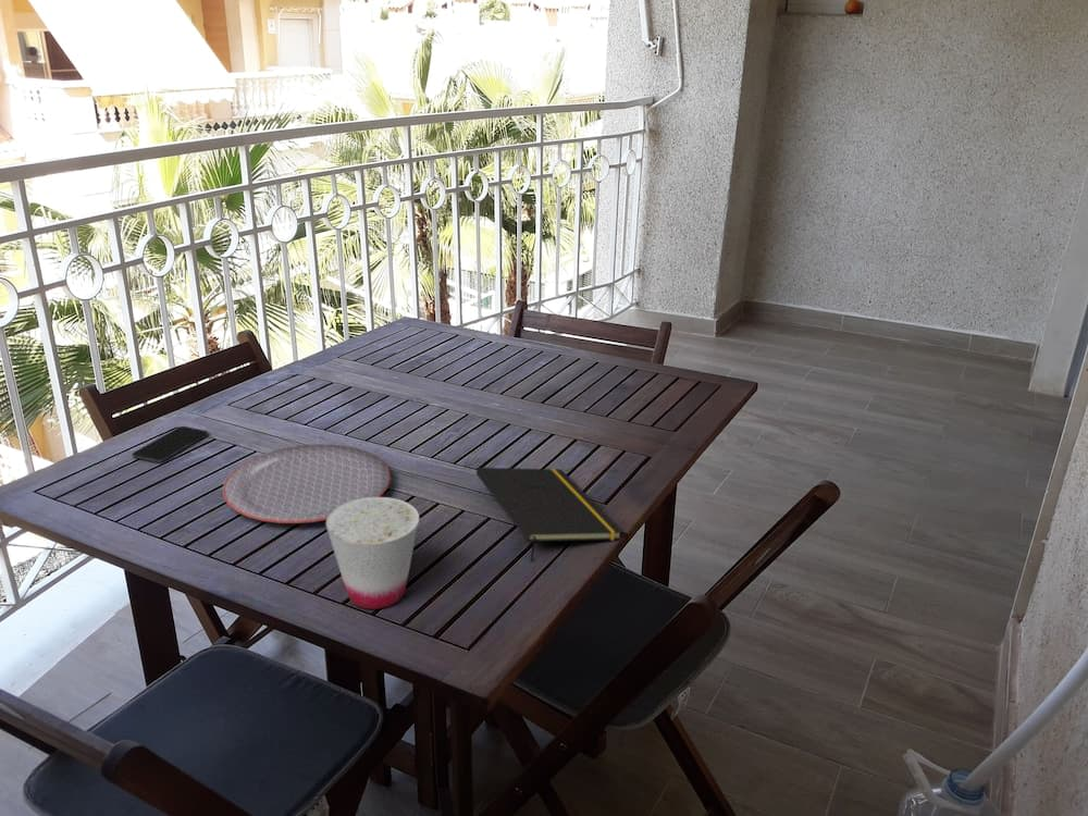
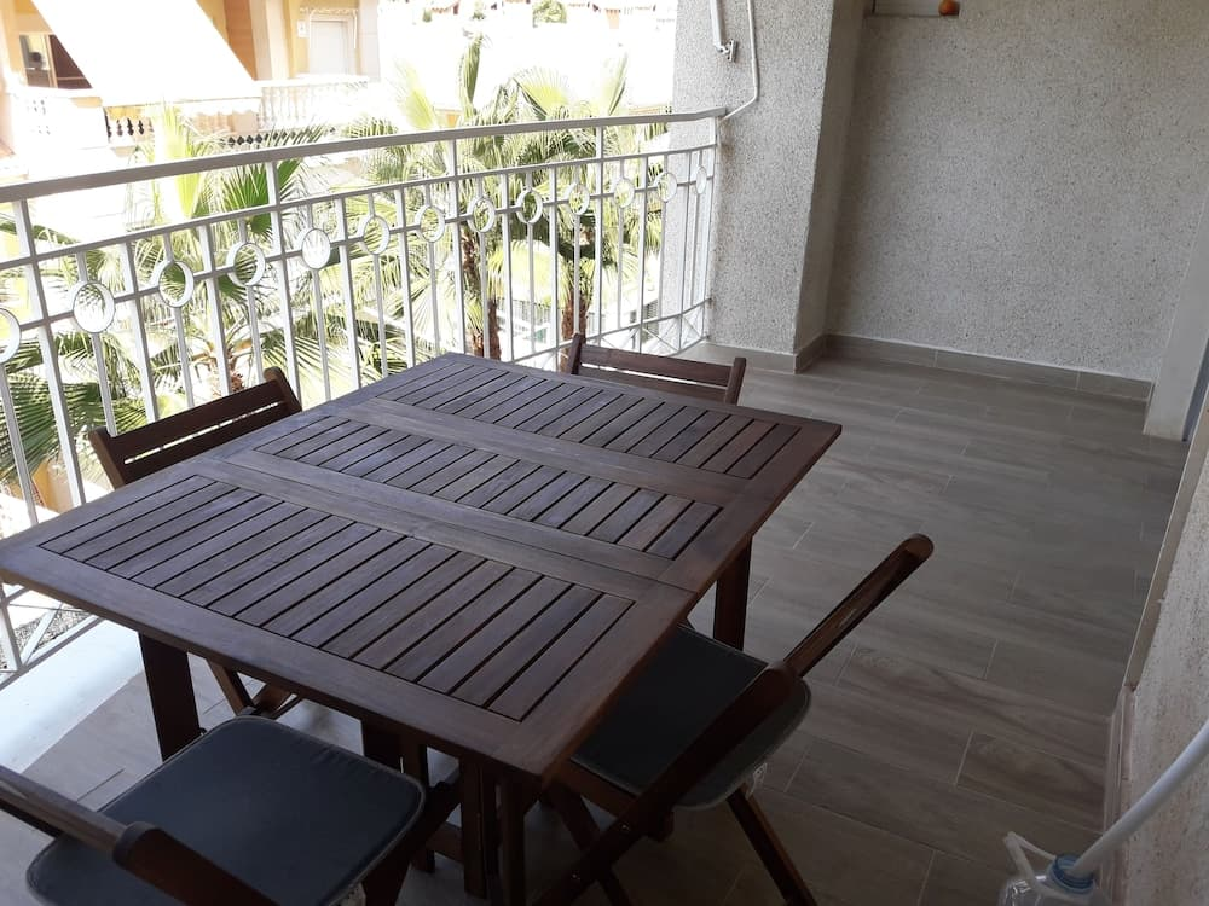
- notepad (545, 502)
- cup (374, 557)
- plate (308, 485)
- smartphone (171, 443)
